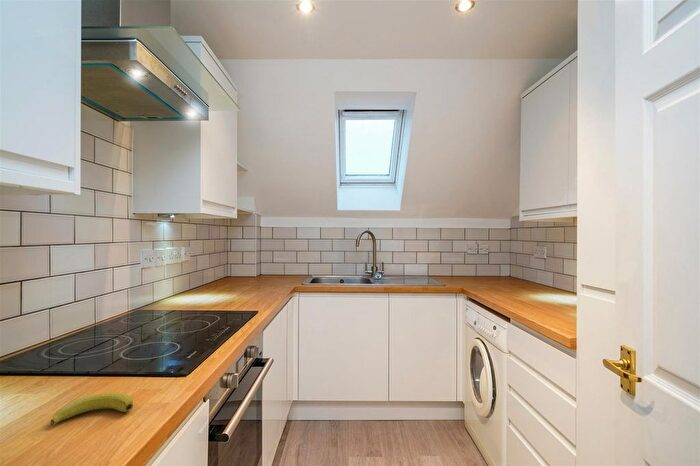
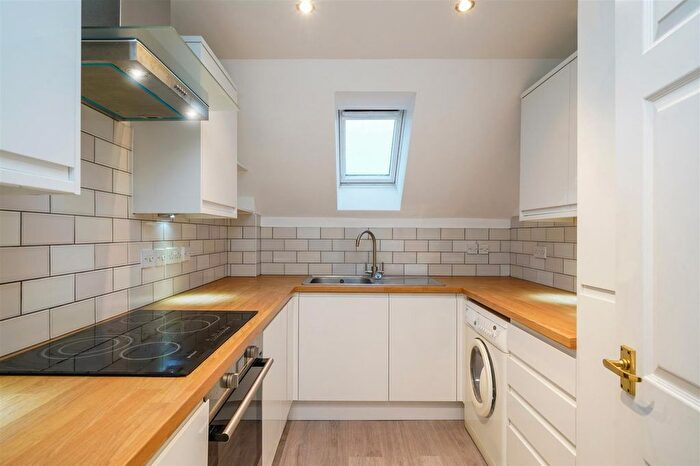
- banana (95, 405)
